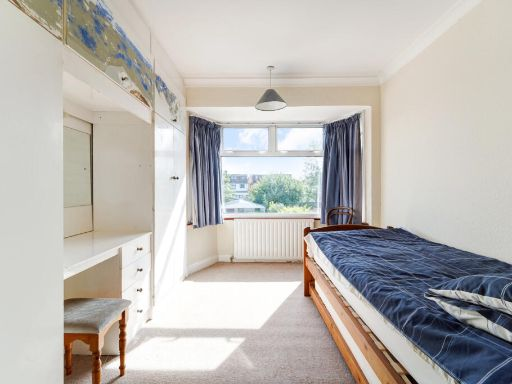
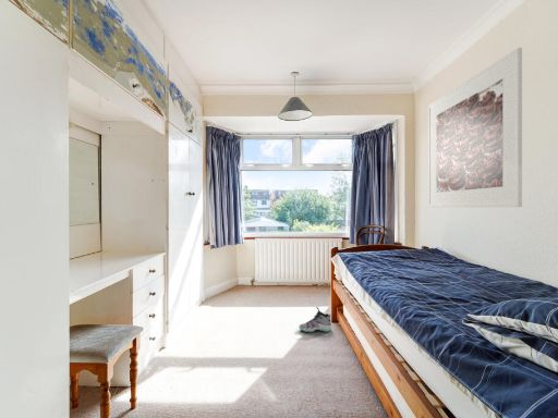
+ sneaker (315, 318)
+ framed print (464, 145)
